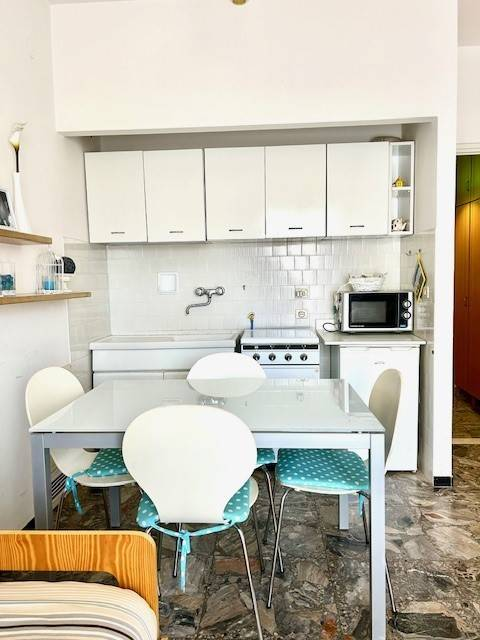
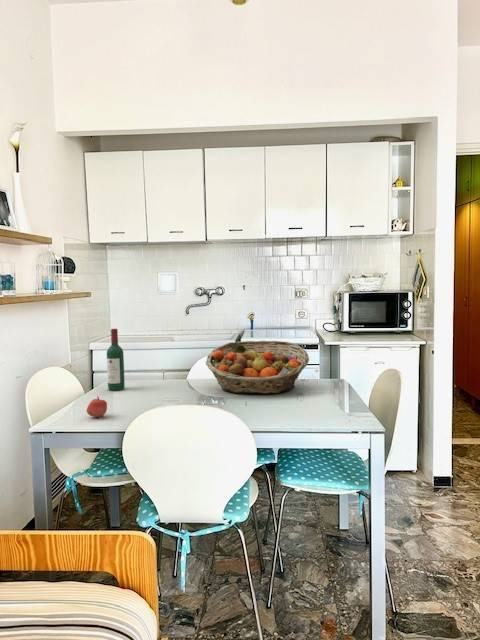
+ apple (97, 406)
+ wine bottle (115, 359)
+ fruit basket (257, 365)
